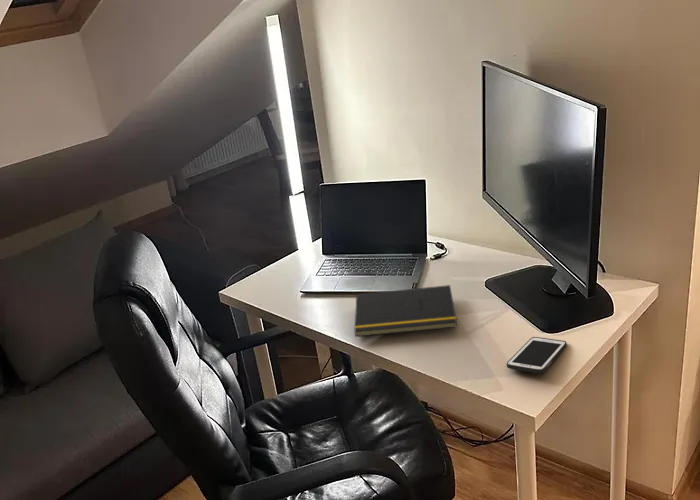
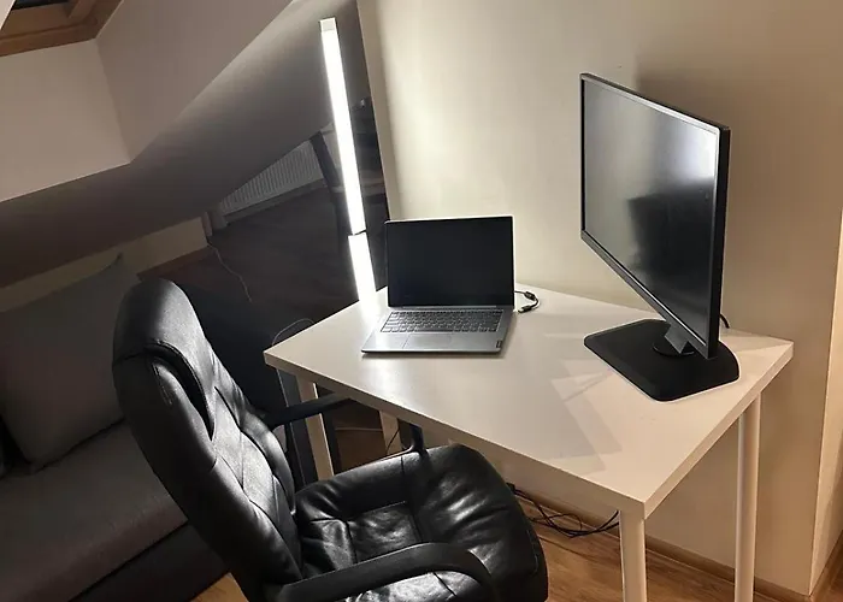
- notepad (404, 309)
- cell phone (537, 354)
